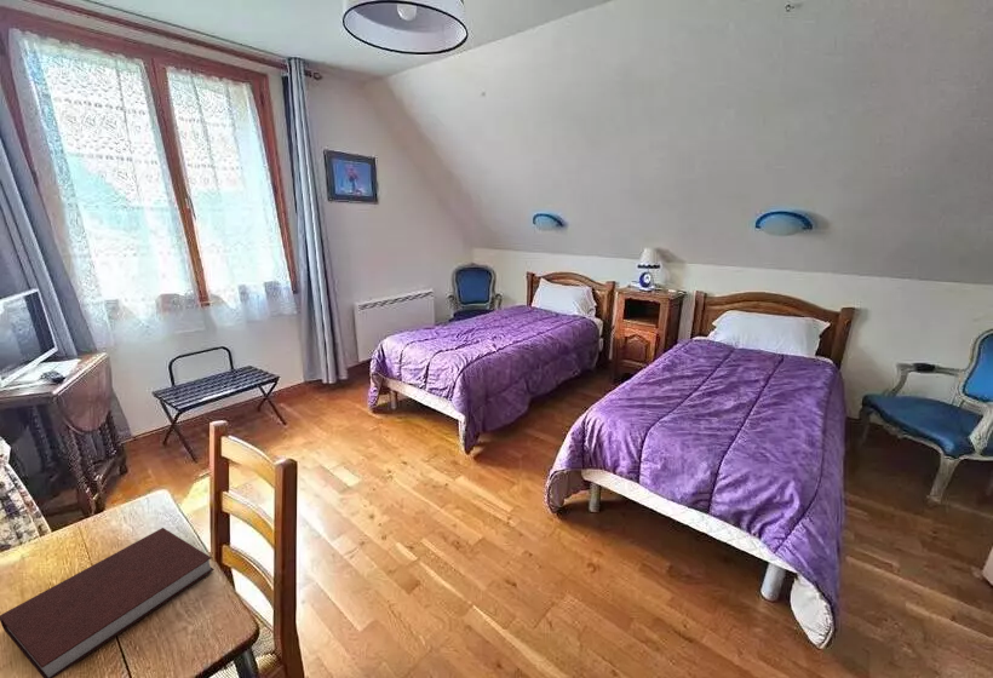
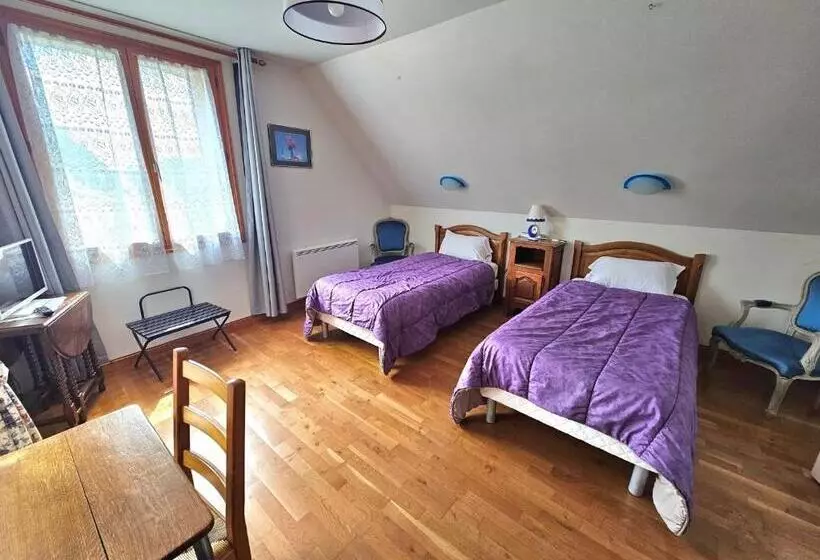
- notebook (115, 590)
